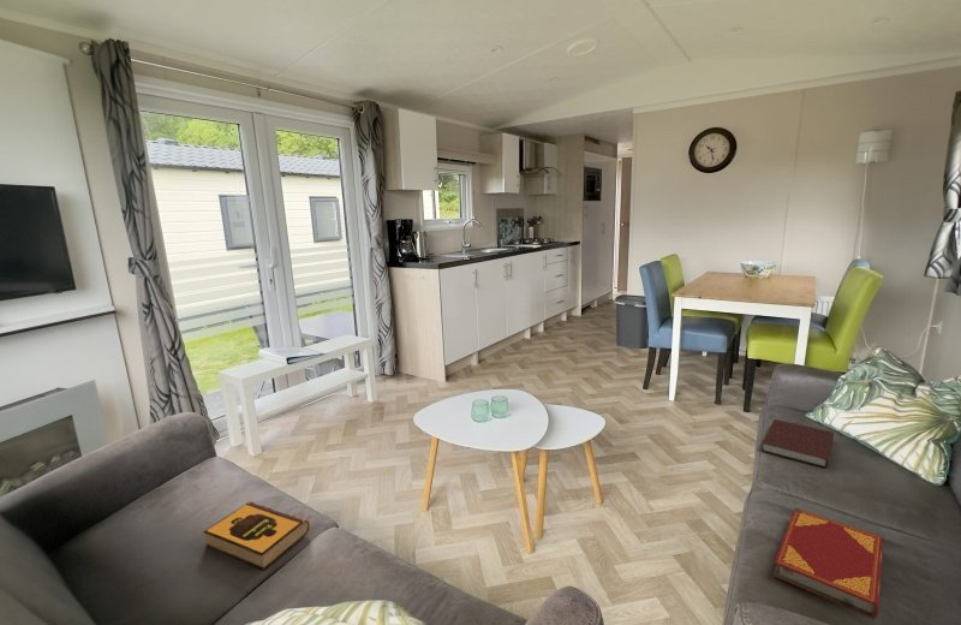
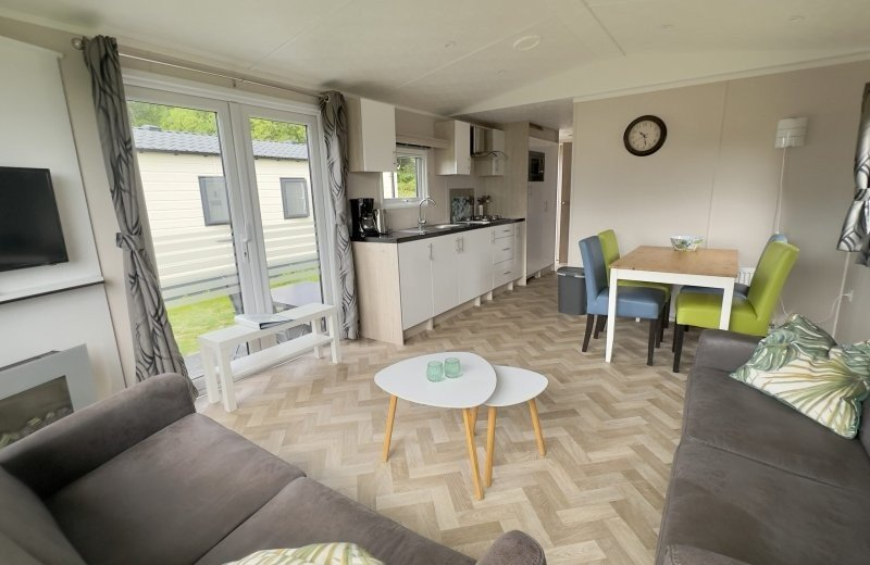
- hardback book (257, 530)
- notebook (798, 441)
- hardback book (829, 555)
